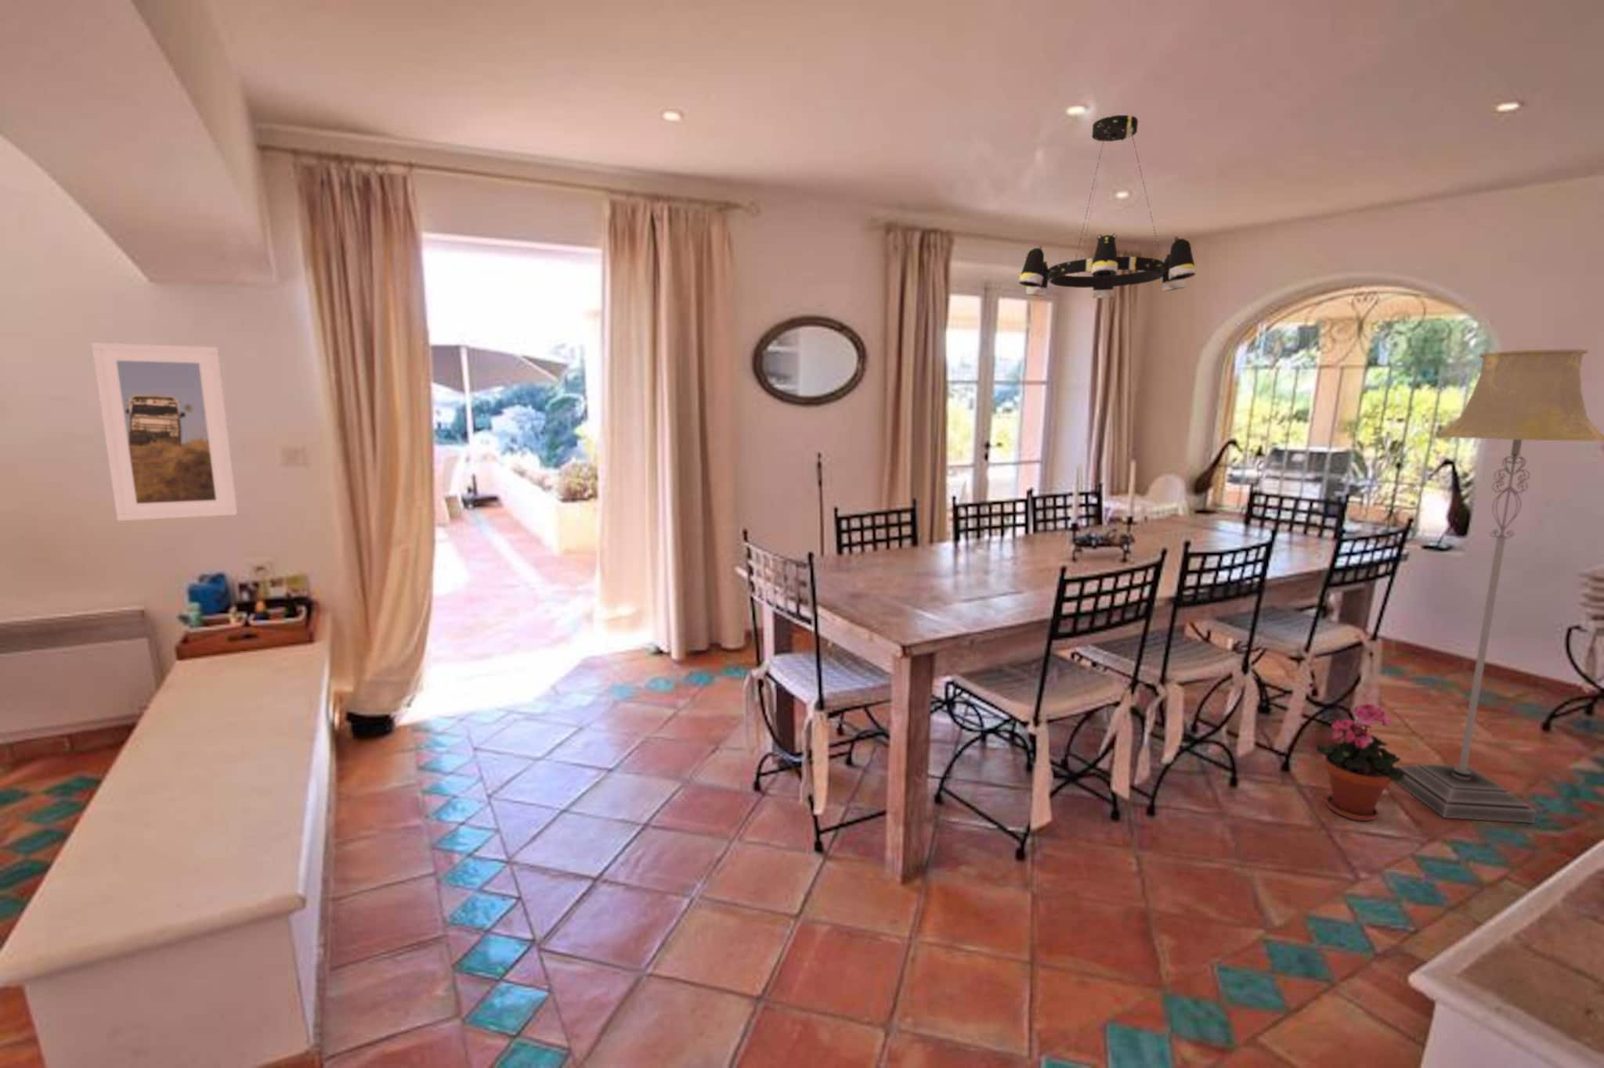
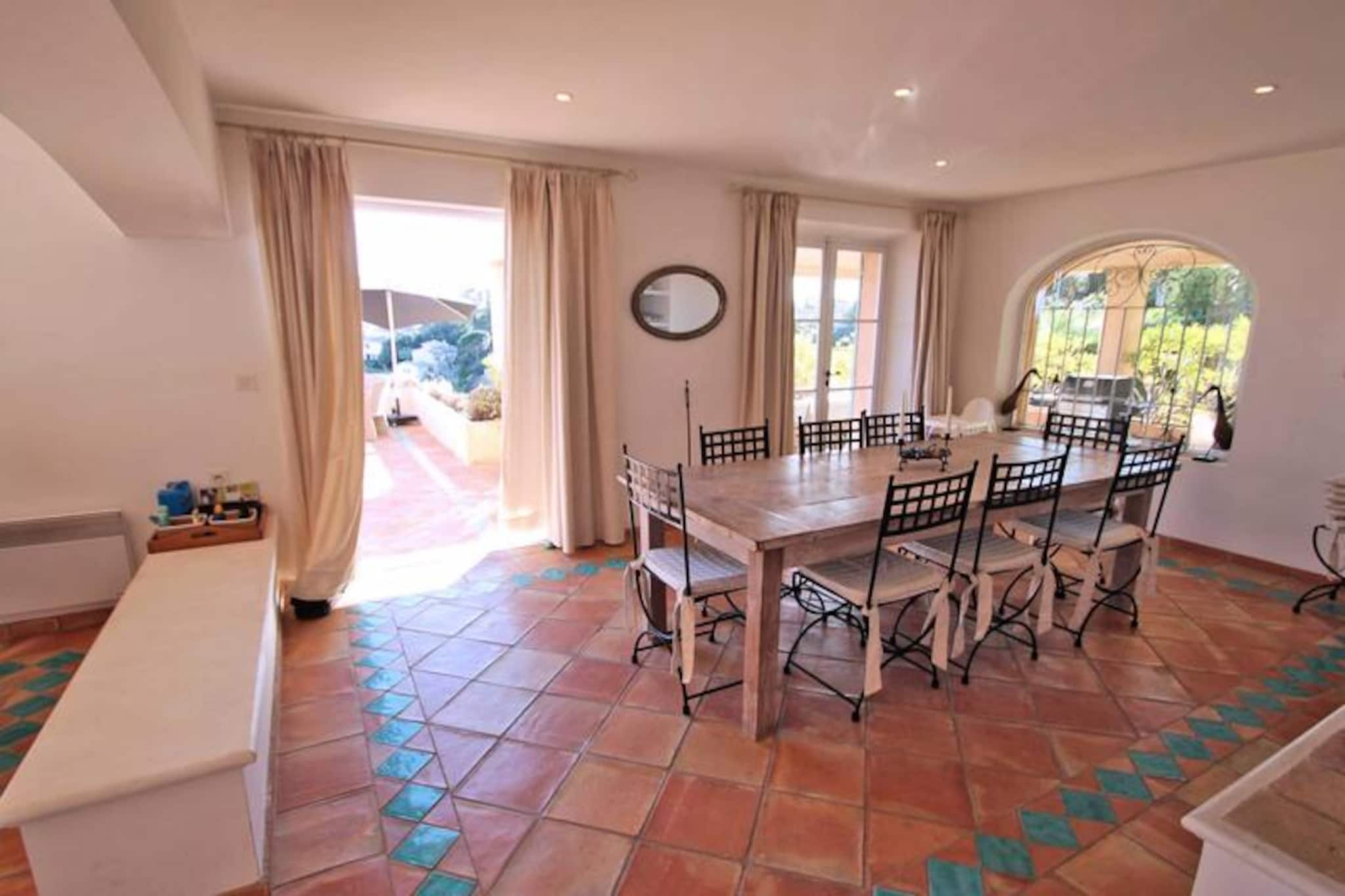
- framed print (168, 433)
- chandelier (1091, 205)
- floor lamp (1492, 586)
- potted plant (1358, 757)
